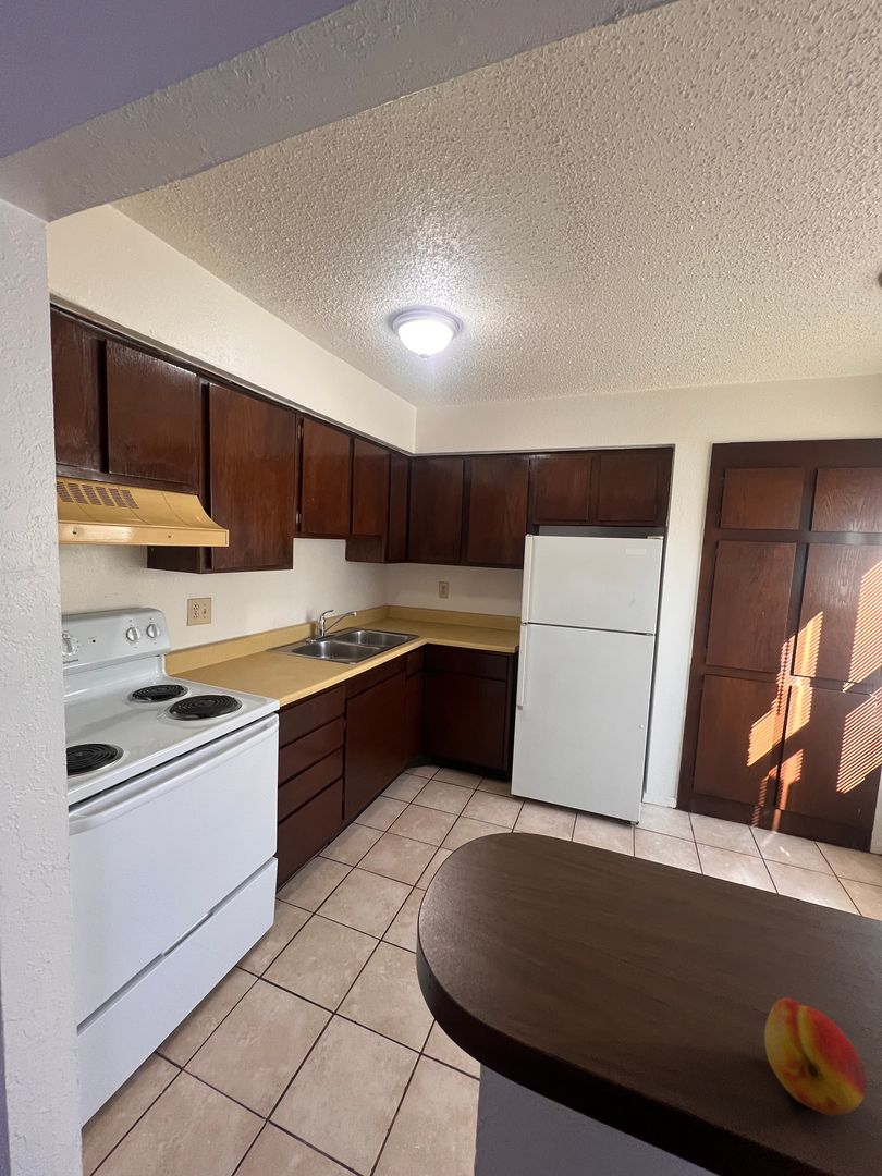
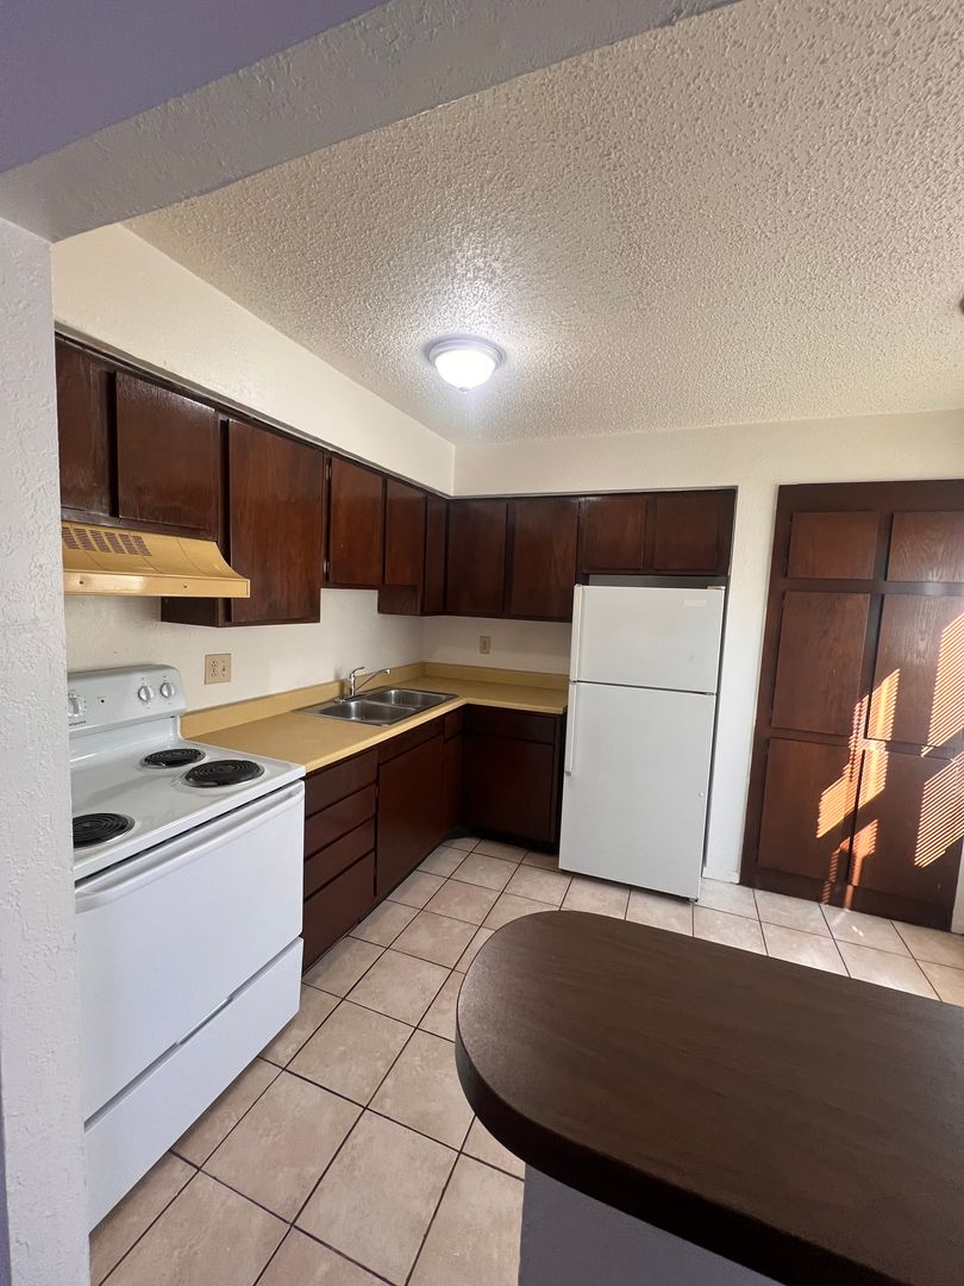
- fruit (812, 1053)
